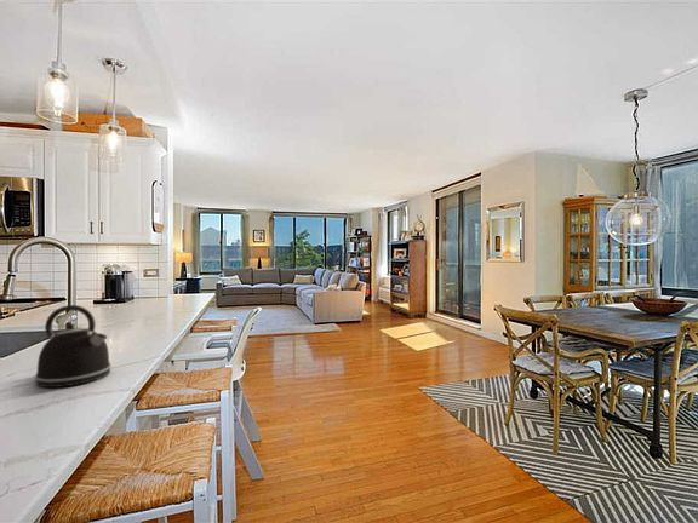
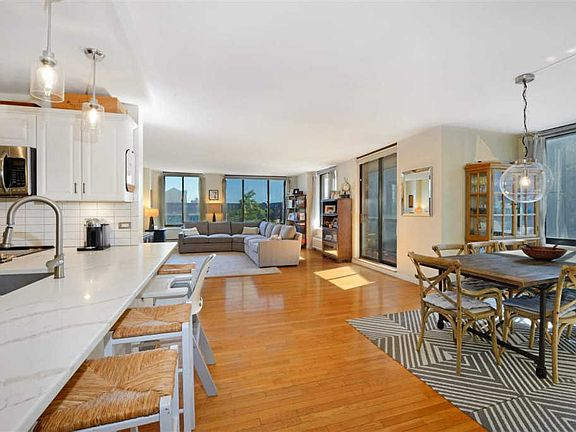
- kettle (74, 340)
